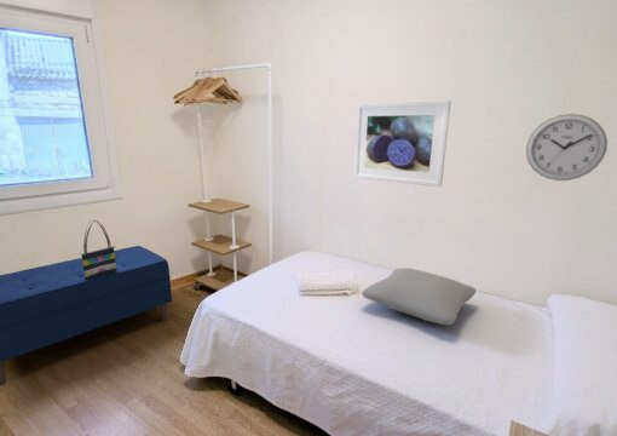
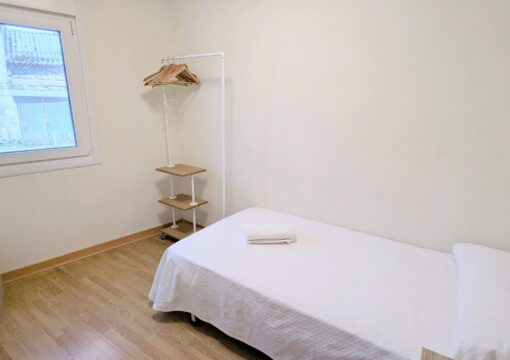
- cushion (419, 292)
- tote bag (98, 249)
- bench (81, 303)
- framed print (397, 143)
- wall clock (564, 148)
